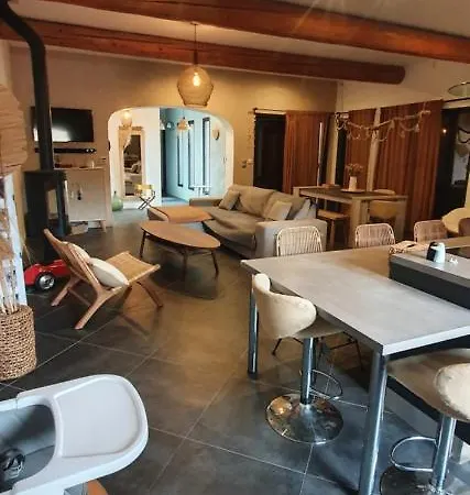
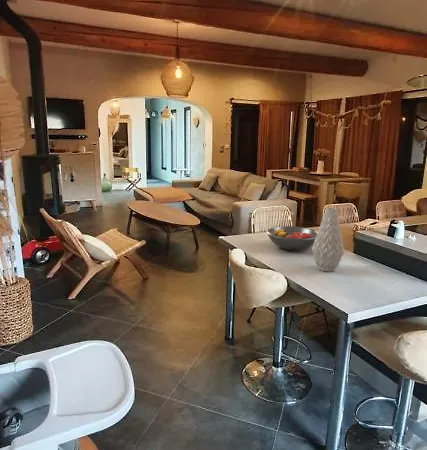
+ vase (329, 239)
+ fruit bowl (293, 237)
